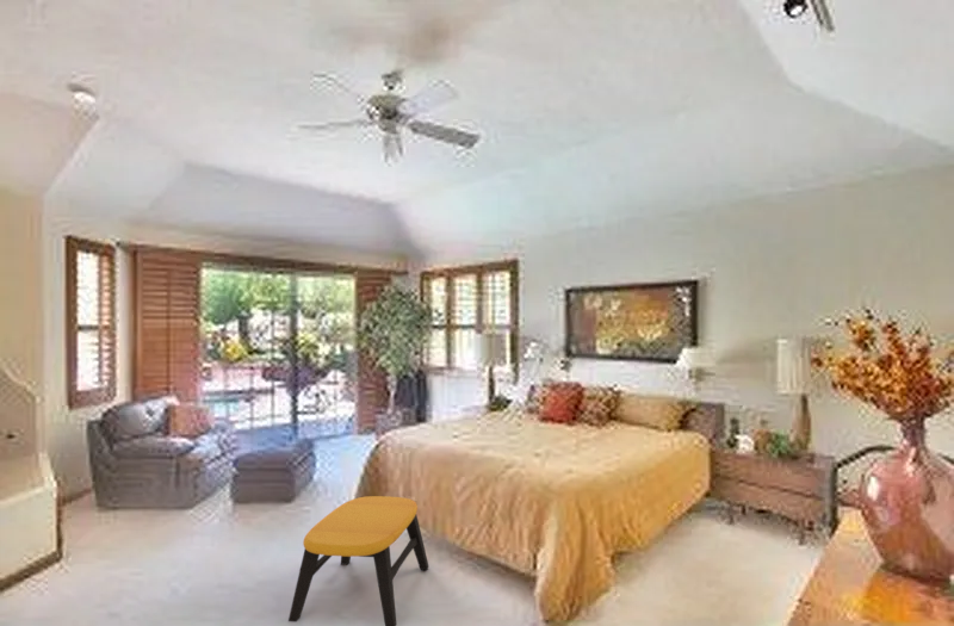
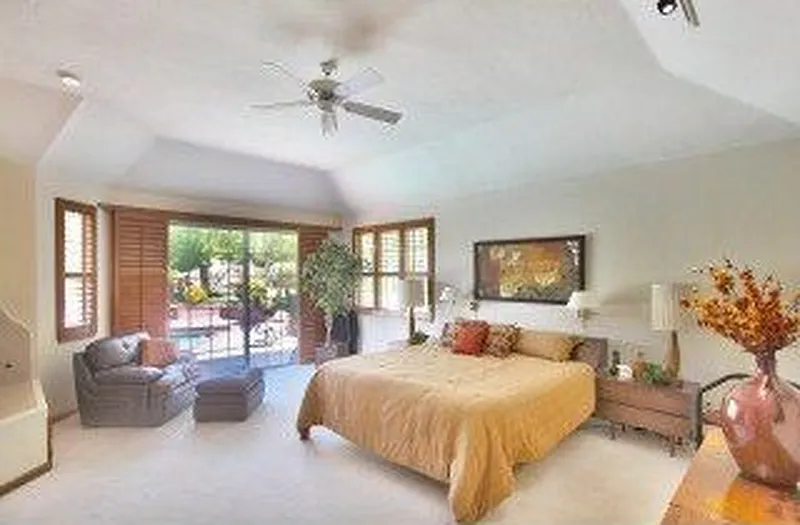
- bench (365, 554)
